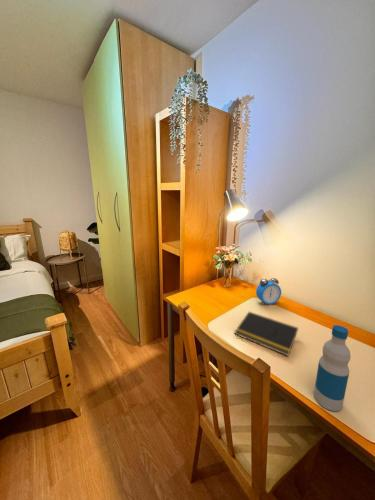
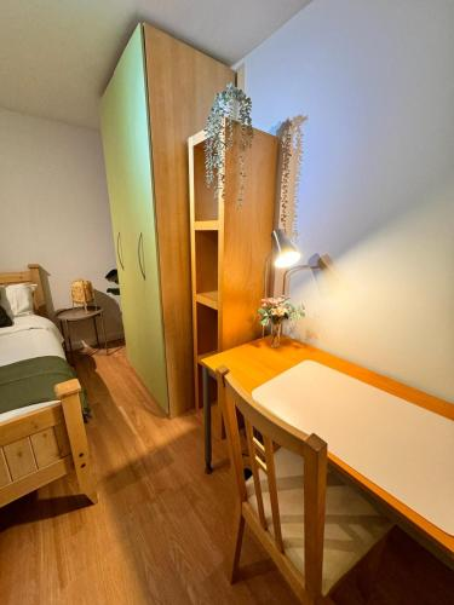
- bottle (333, 365)
- notepad (265, 330)
- alarm clock (268, 290)
